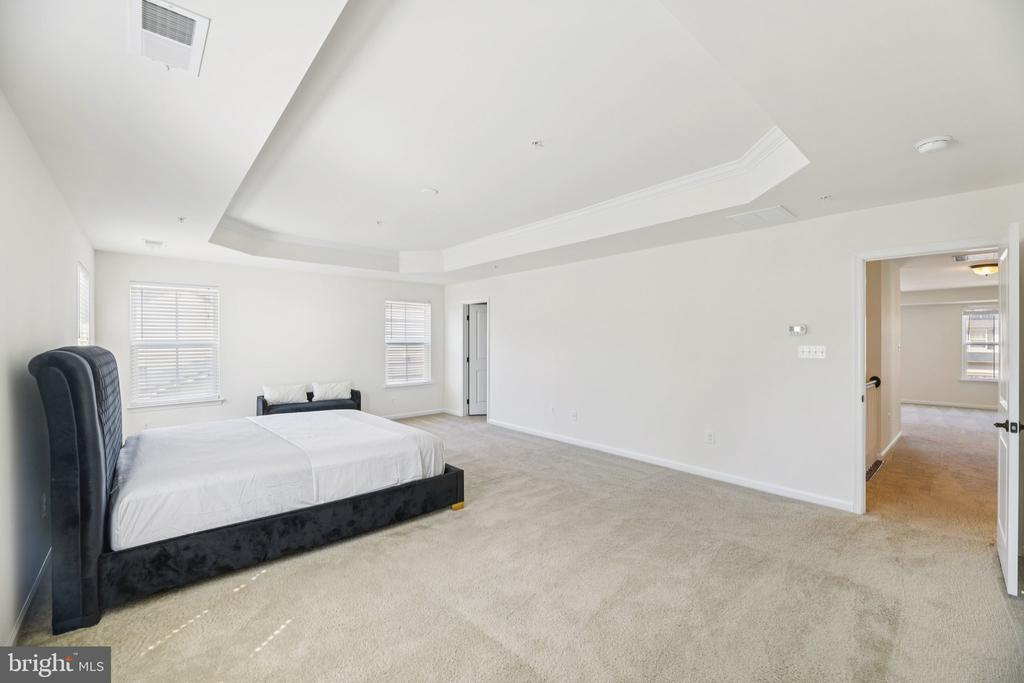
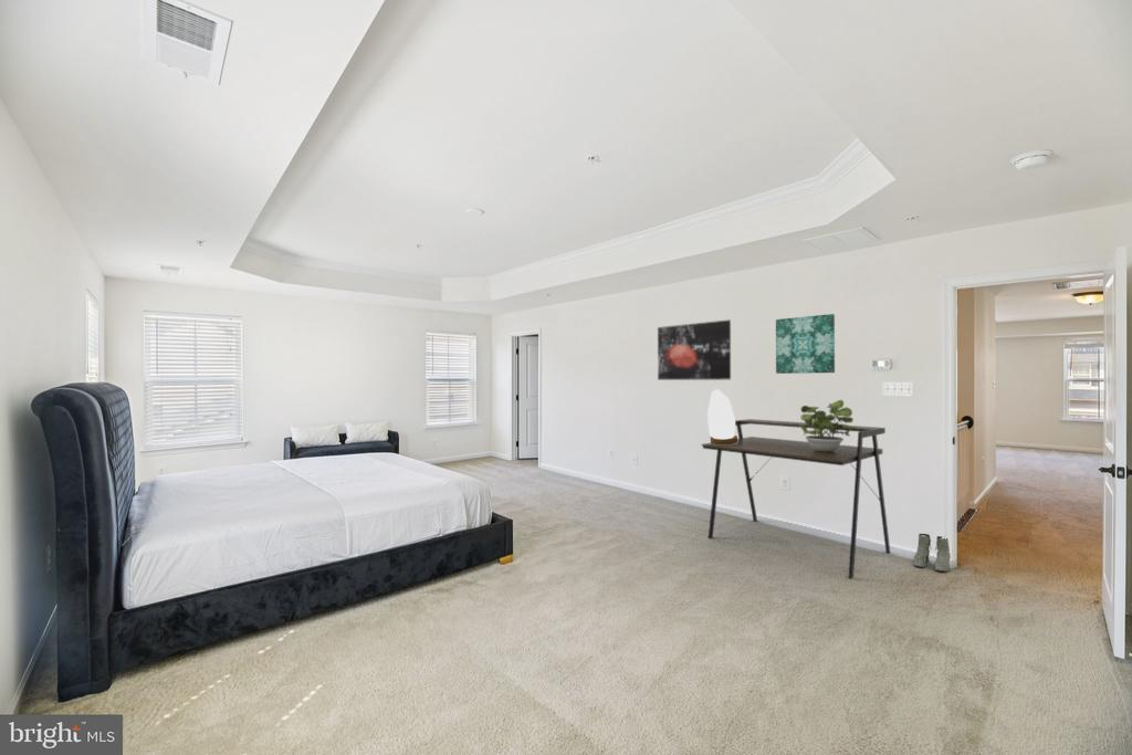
+ desk (792, 459)
+ potted plant (825, 424)
+ boots (931, 549)
+ wall art (804, 345)
+ wall art (691, 352)
+ table lamp (723, 417)
